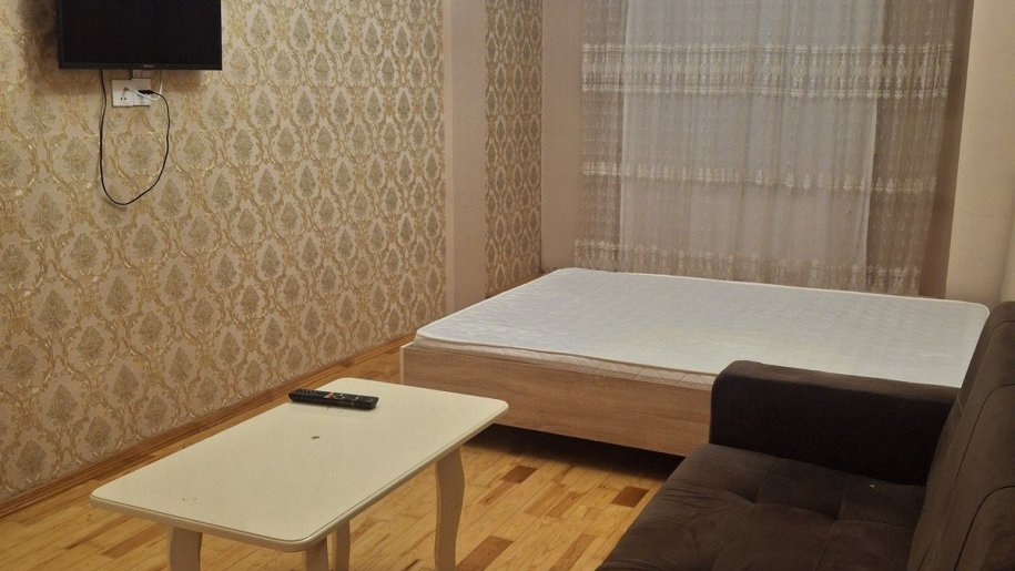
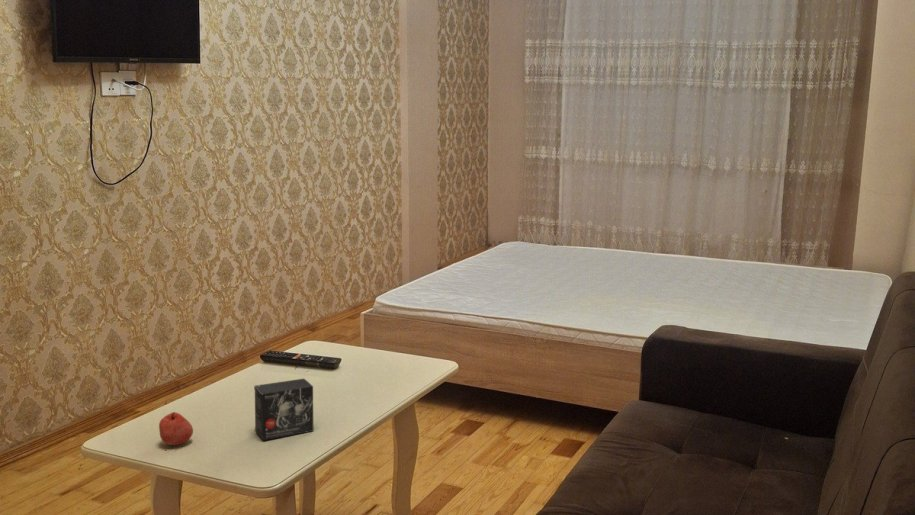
+ small box (283, 408)
+ apple (175, 427)
